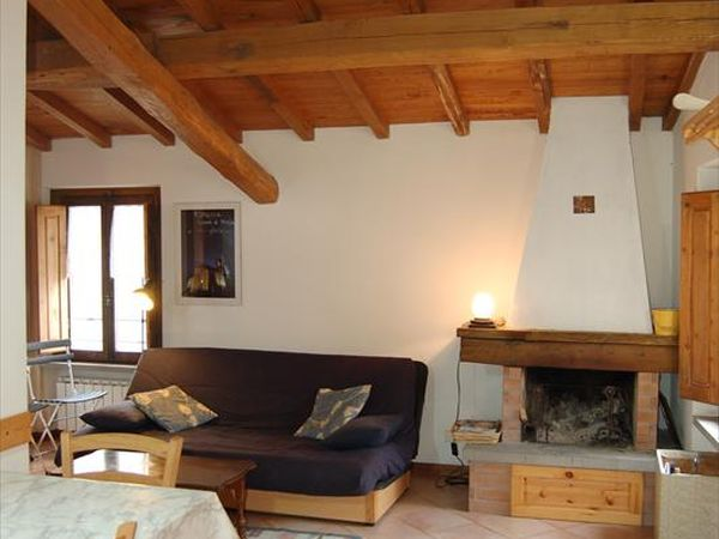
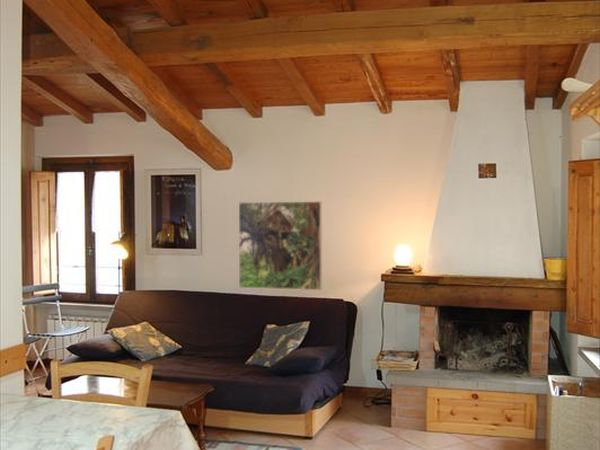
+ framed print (279, 245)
